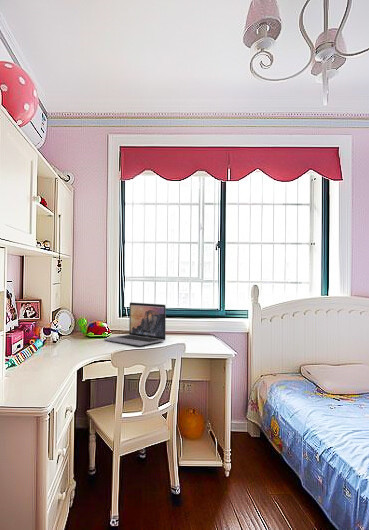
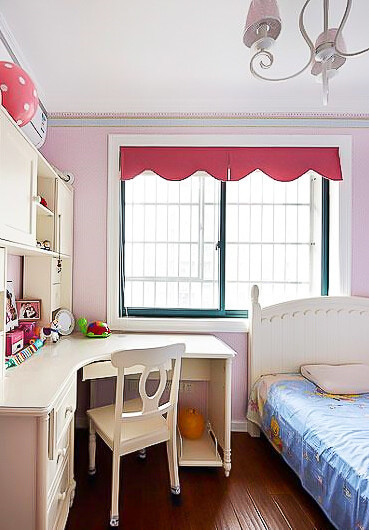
- laptop (134, 322)
